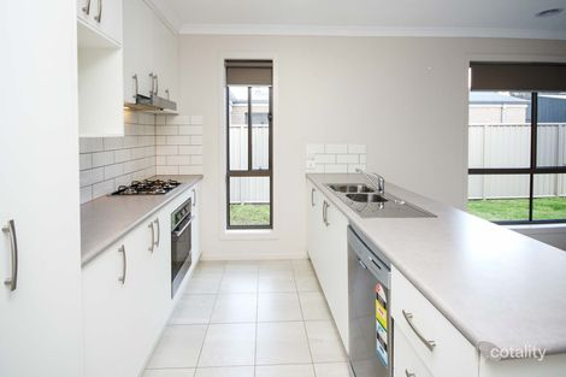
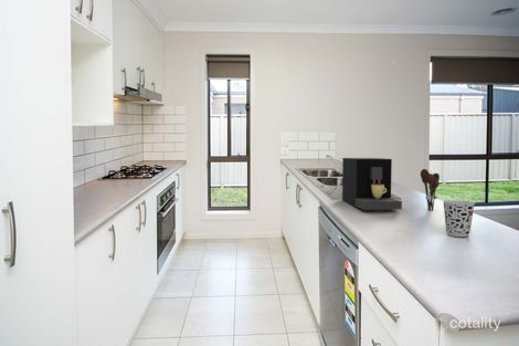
+ utensil holder (430, 189)
+ cup (457, 218)
+ coffee maker (369, 181)
